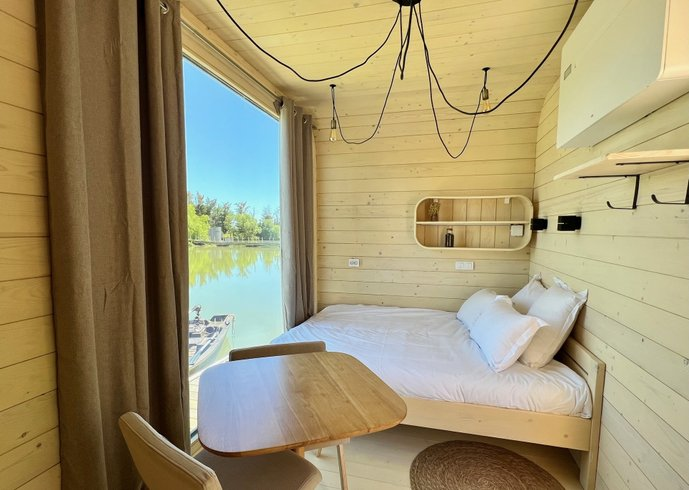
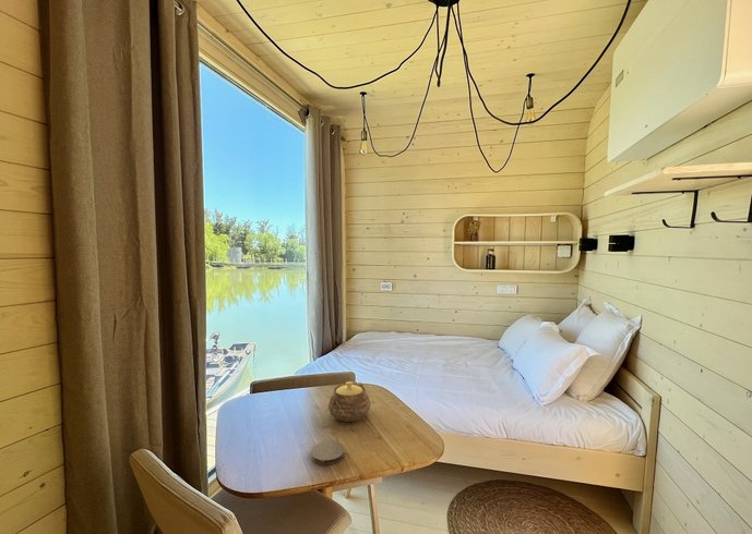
+ teapot (348, 399)
+ coaster (327, 452)
